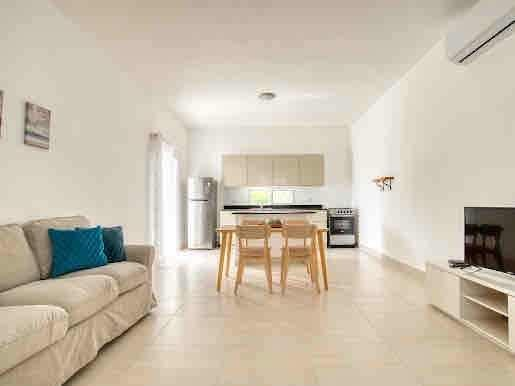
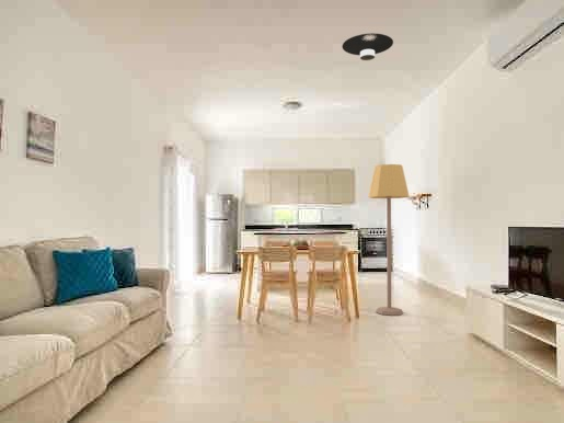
+ lamp (389, 239)
+ ceiling light (367, 52)
